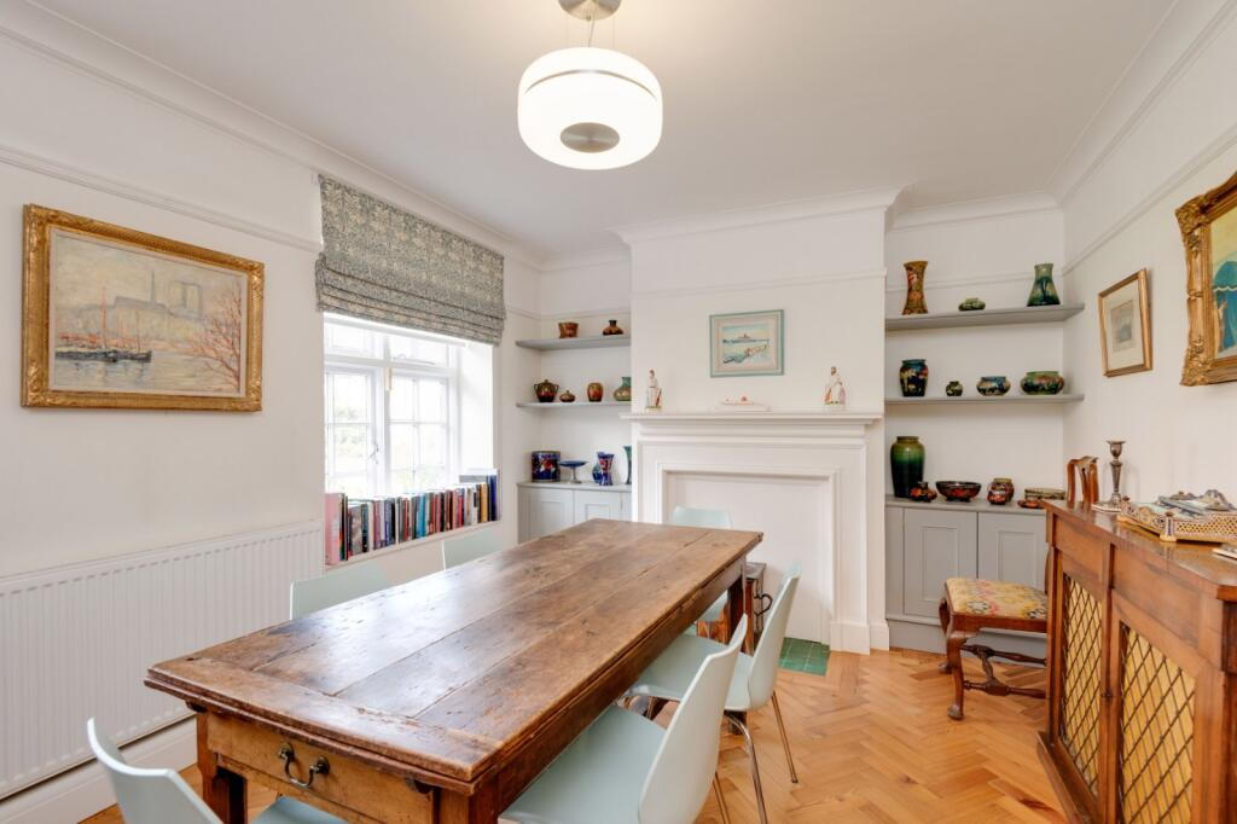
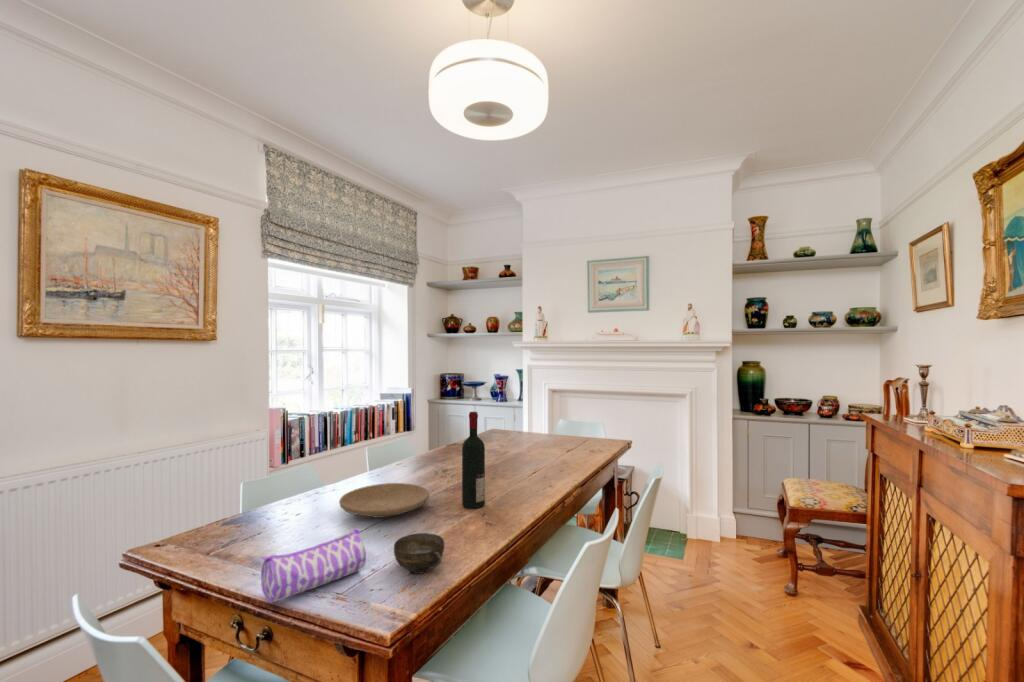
+ cup (422, 557)
+ plate (385, 502)
+ pencil case (316, 563)
+ alcohol (473, 458)
